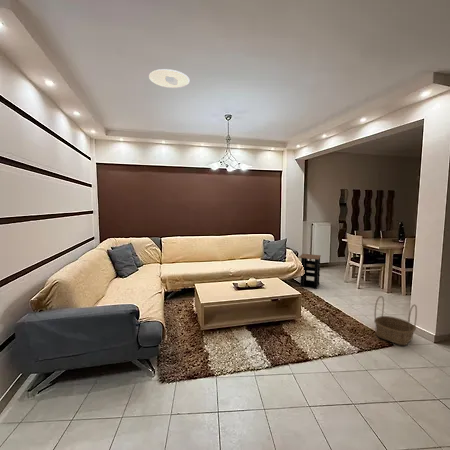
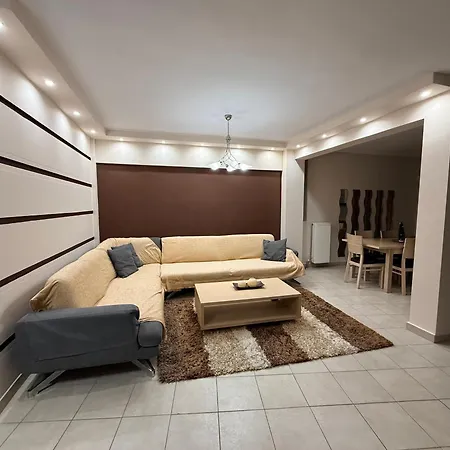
- basket (394, 319)
- side table (310, 270)
- recessed light (169, 77)
